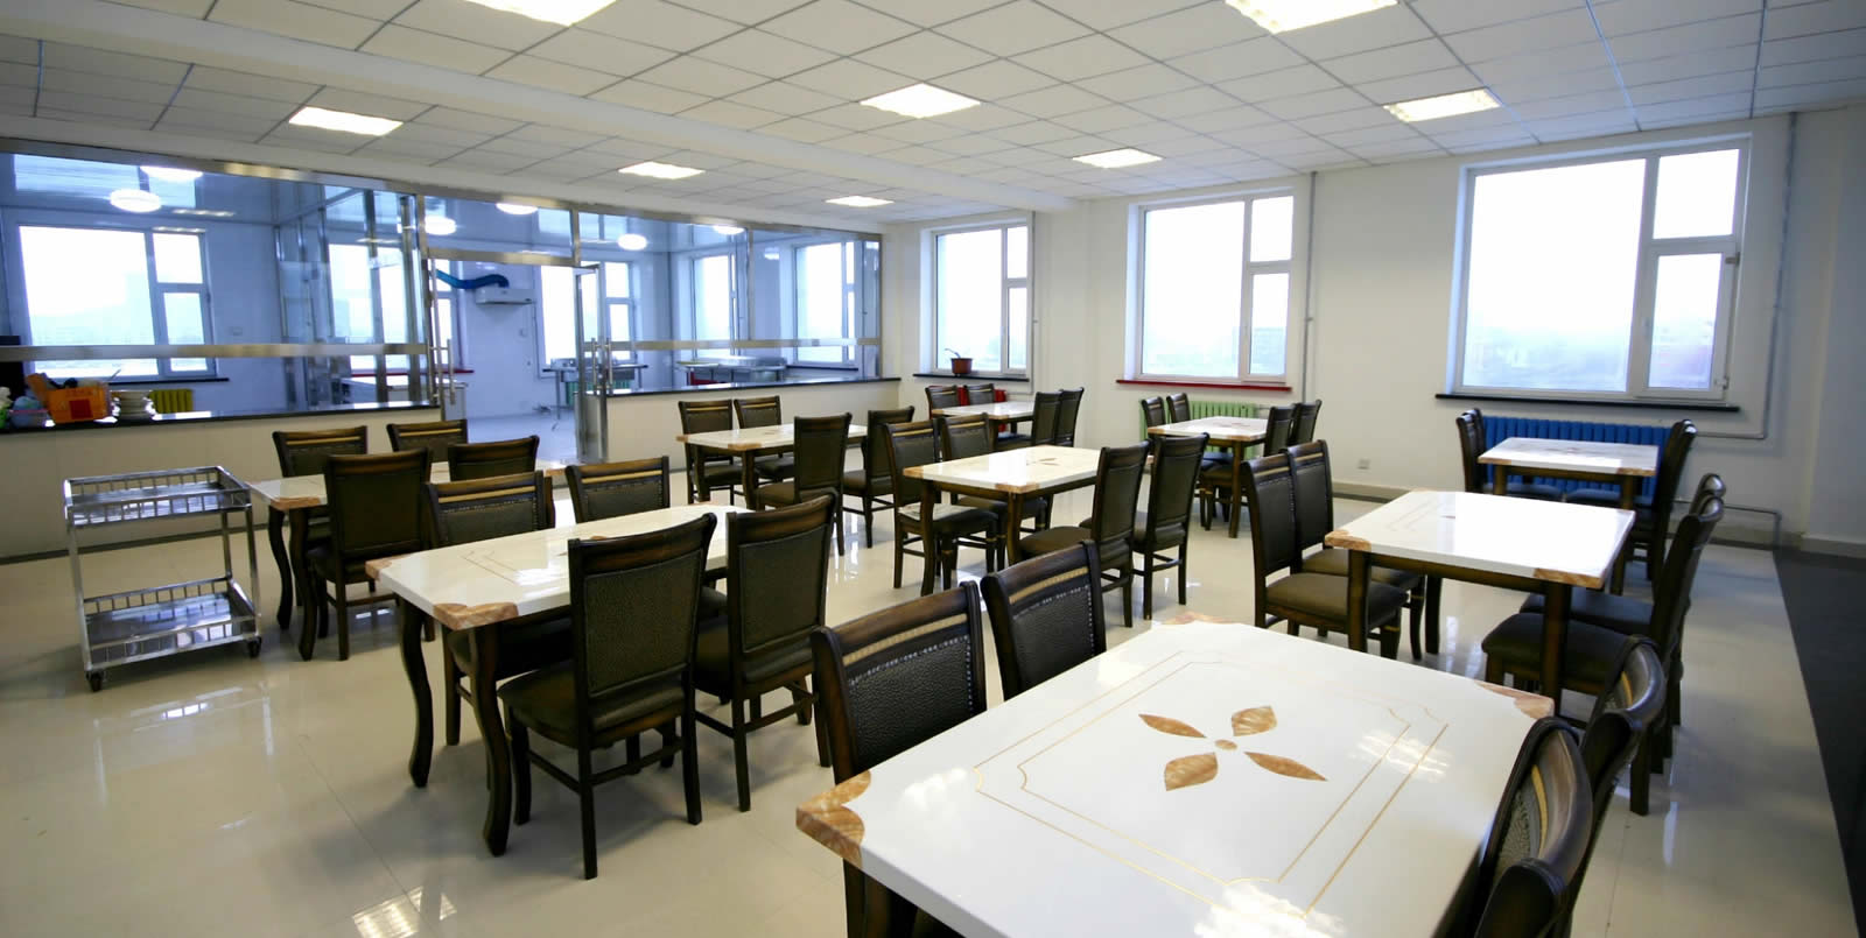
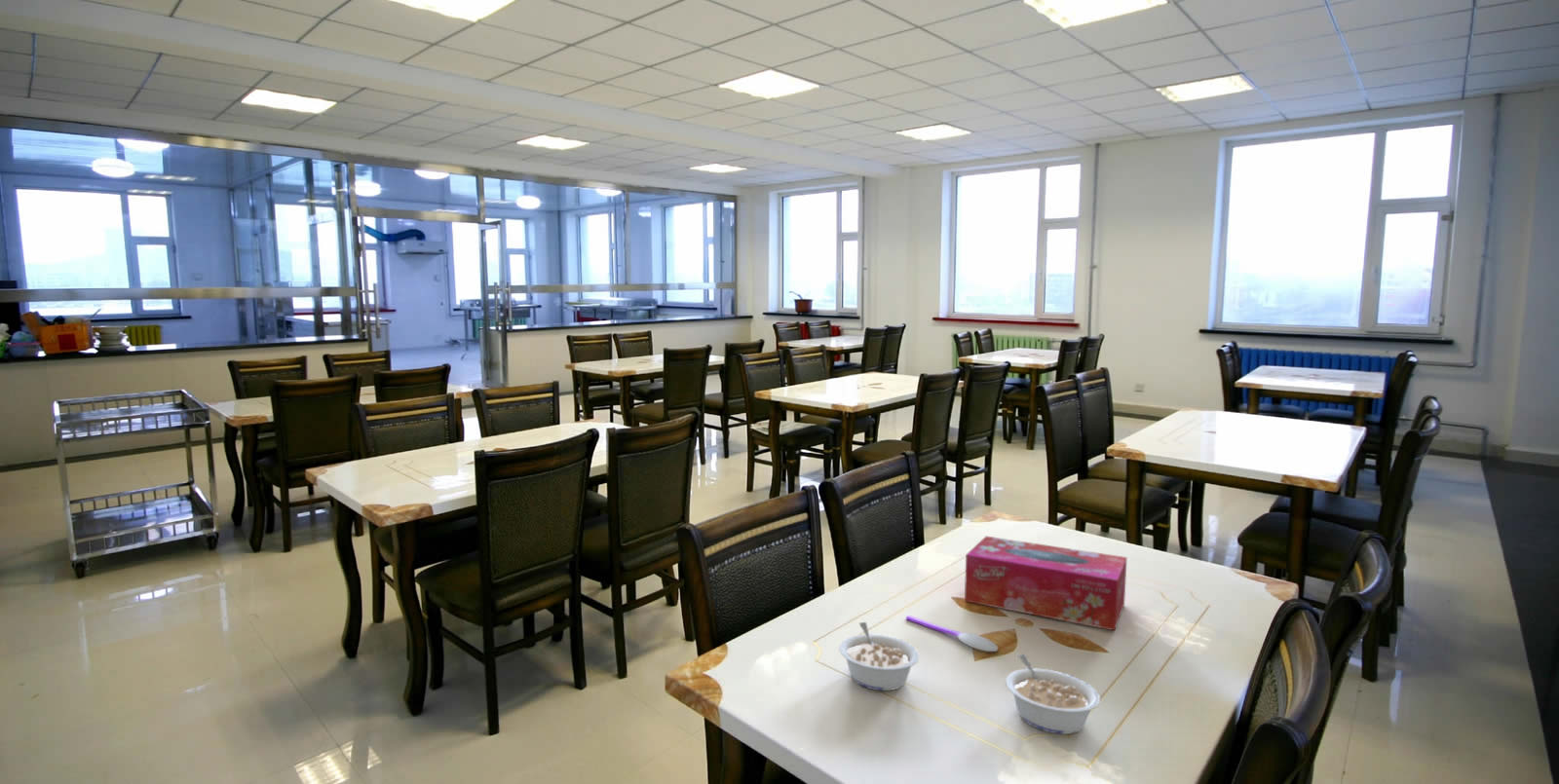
+ legume (1047, 698)
+ spoon (949, 631)
+ legume (875, 660)
+ tissue box (1045, 579)
